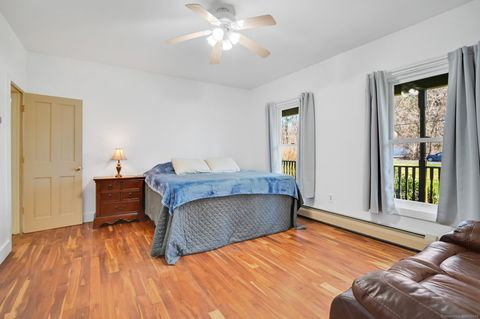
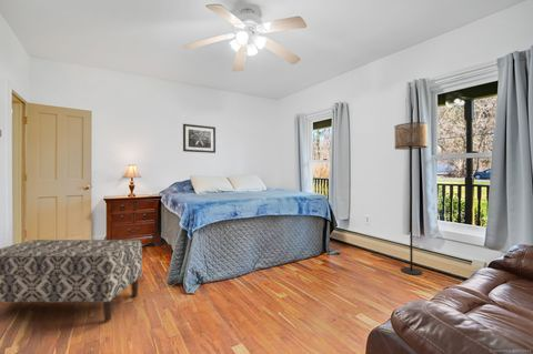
+ bench (66, 276)
+ floor lamp (411, 198)
+ wall art (199, 139)
